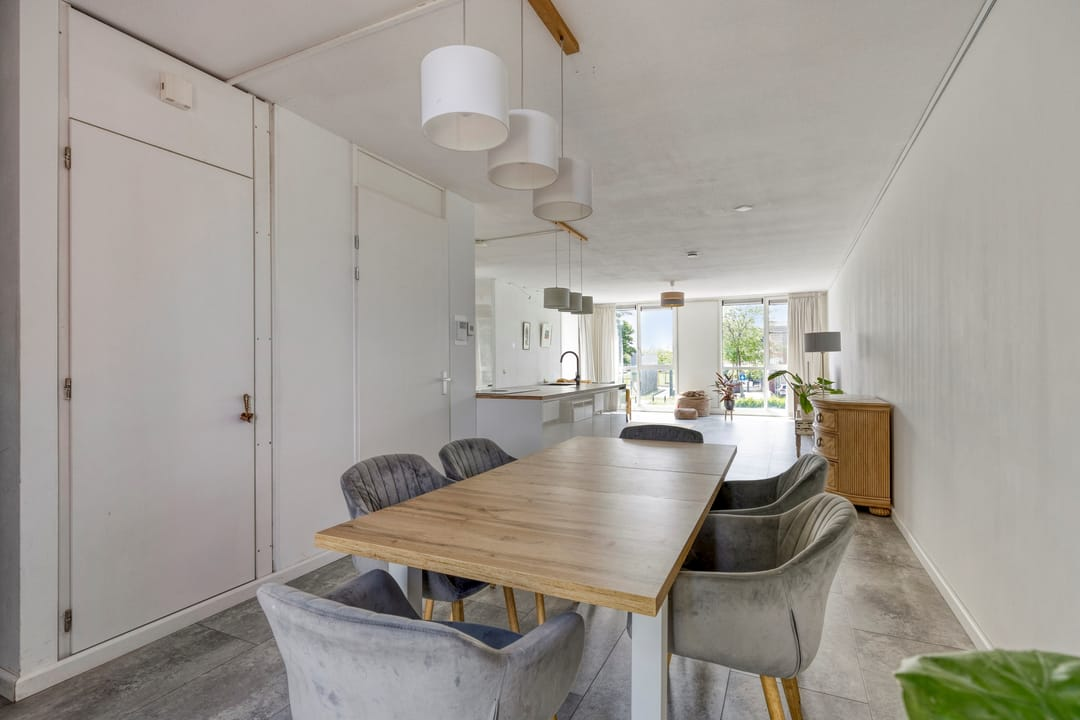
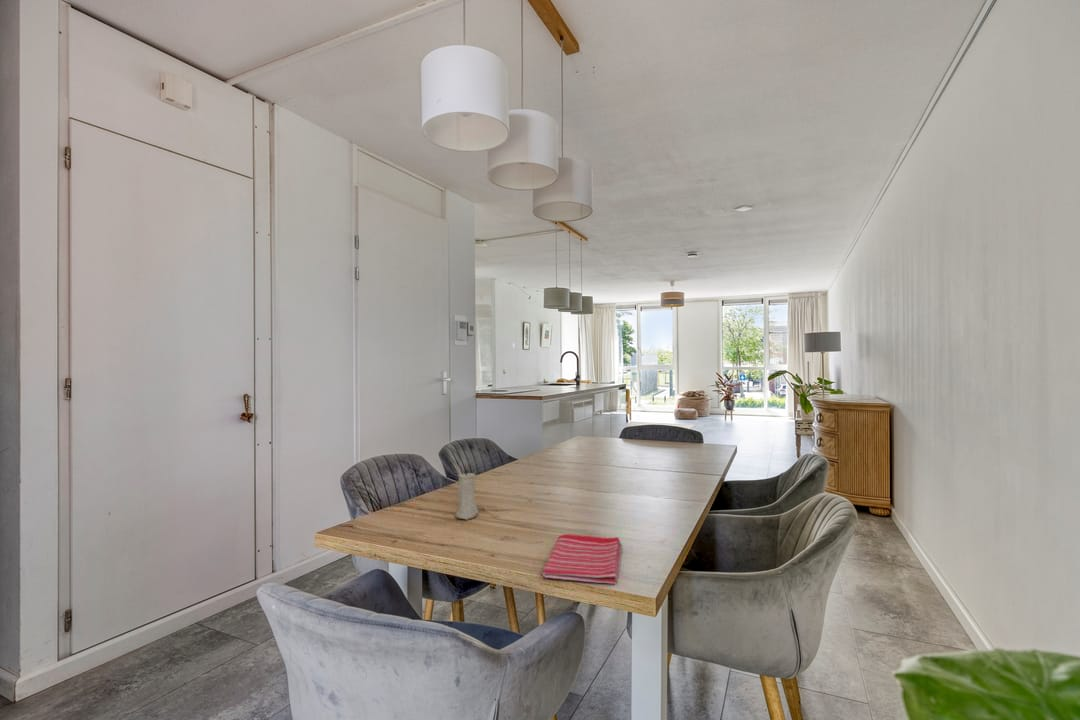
+ candle (466, 492)
+ dish towel (584, 556)
